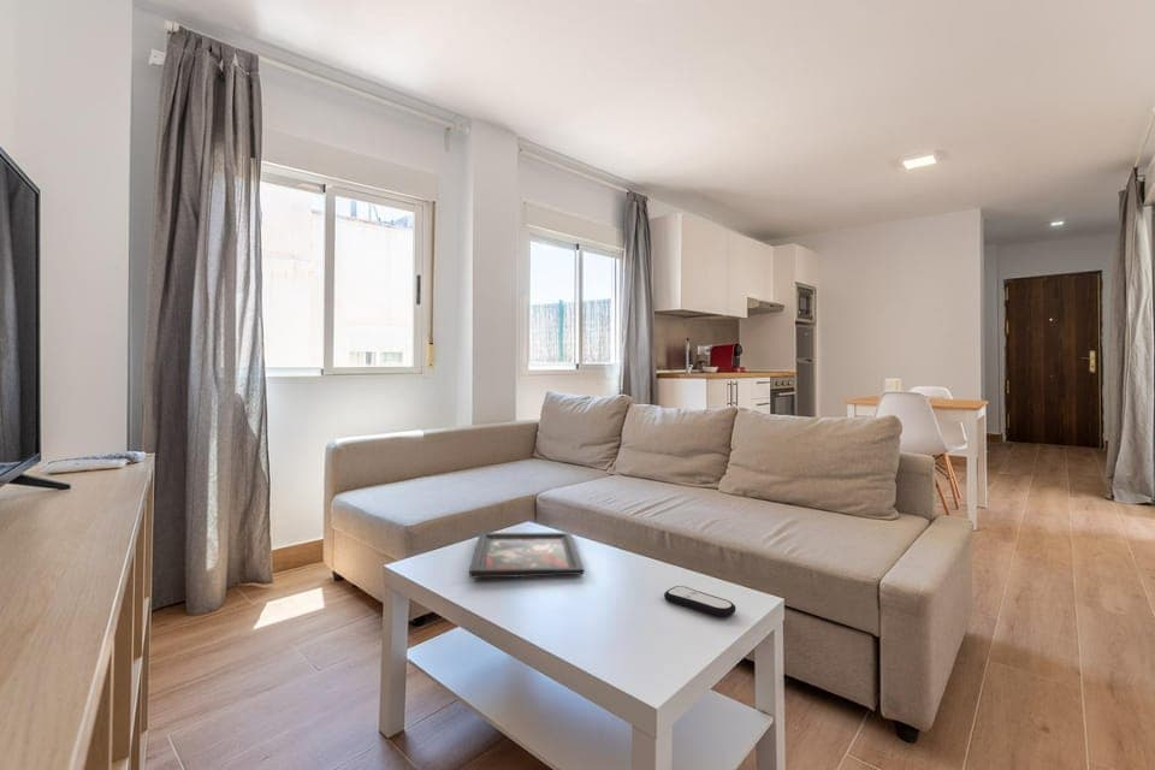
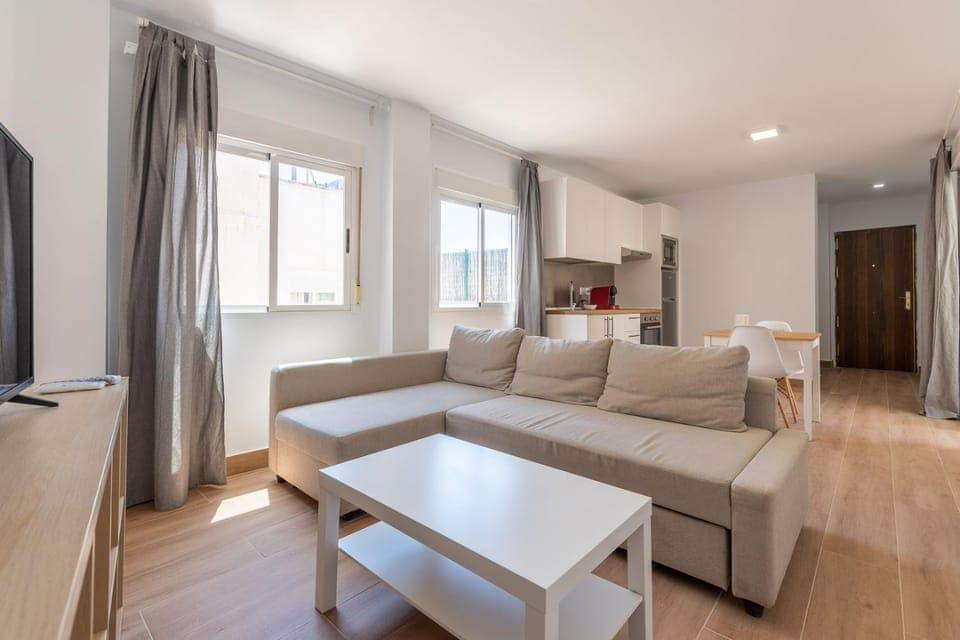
- remote control (699, 600)
- decorative tray (526, 551)
